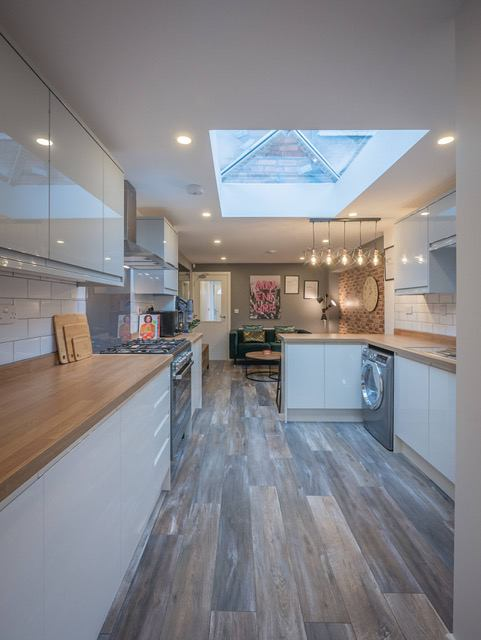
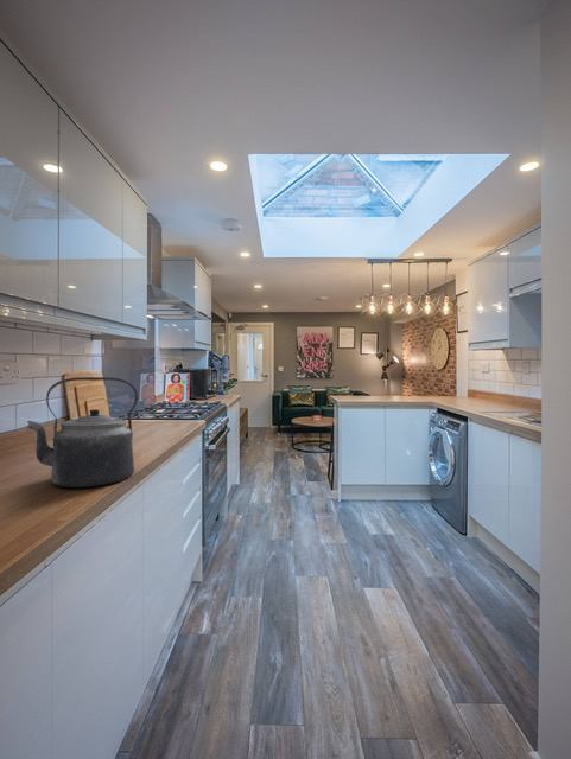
+ kettle (85, 428)
